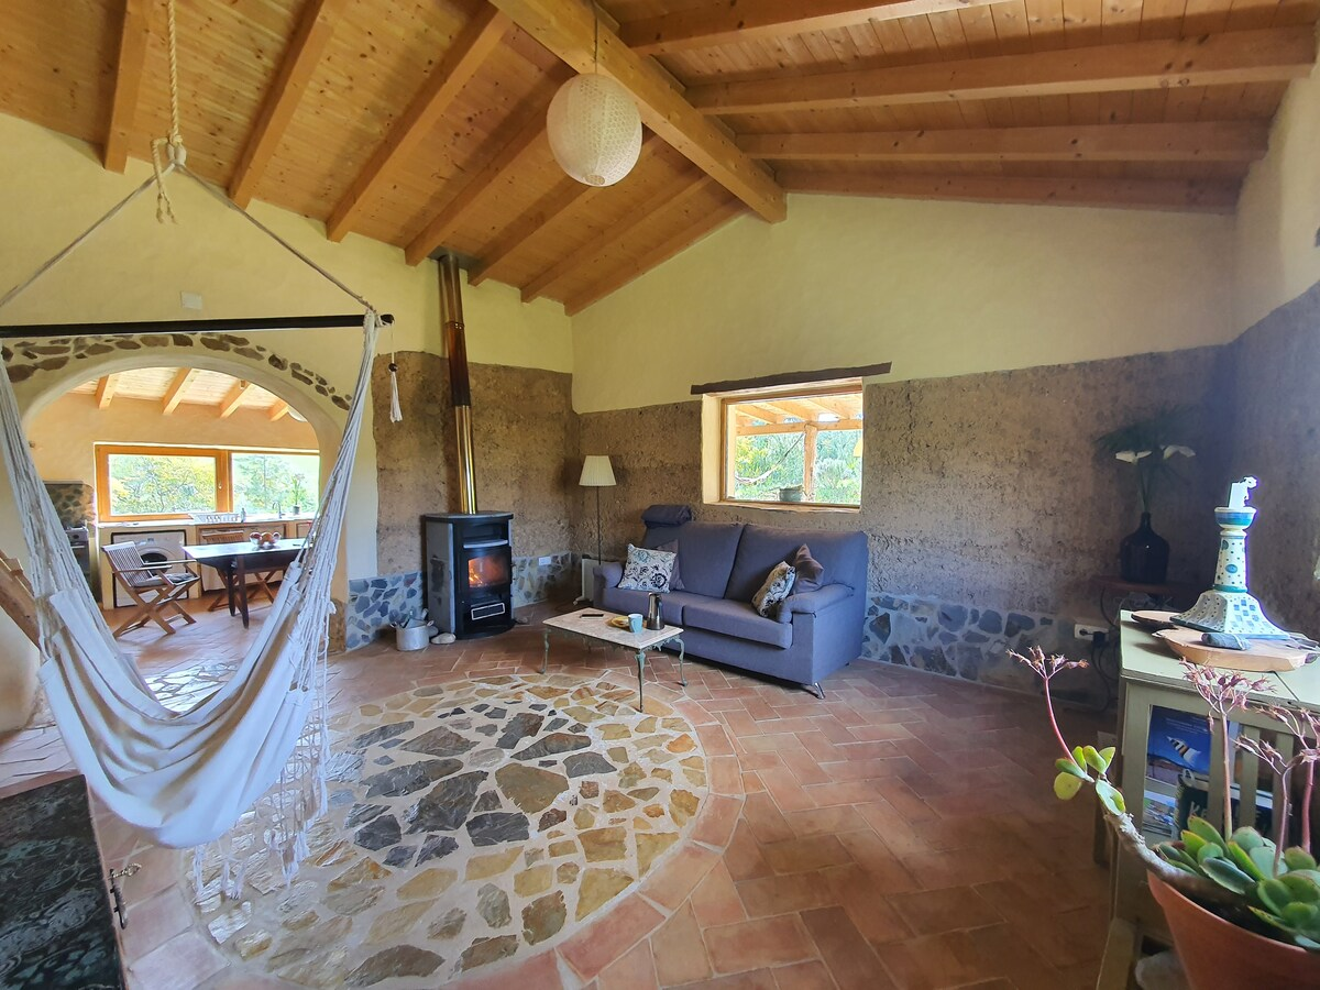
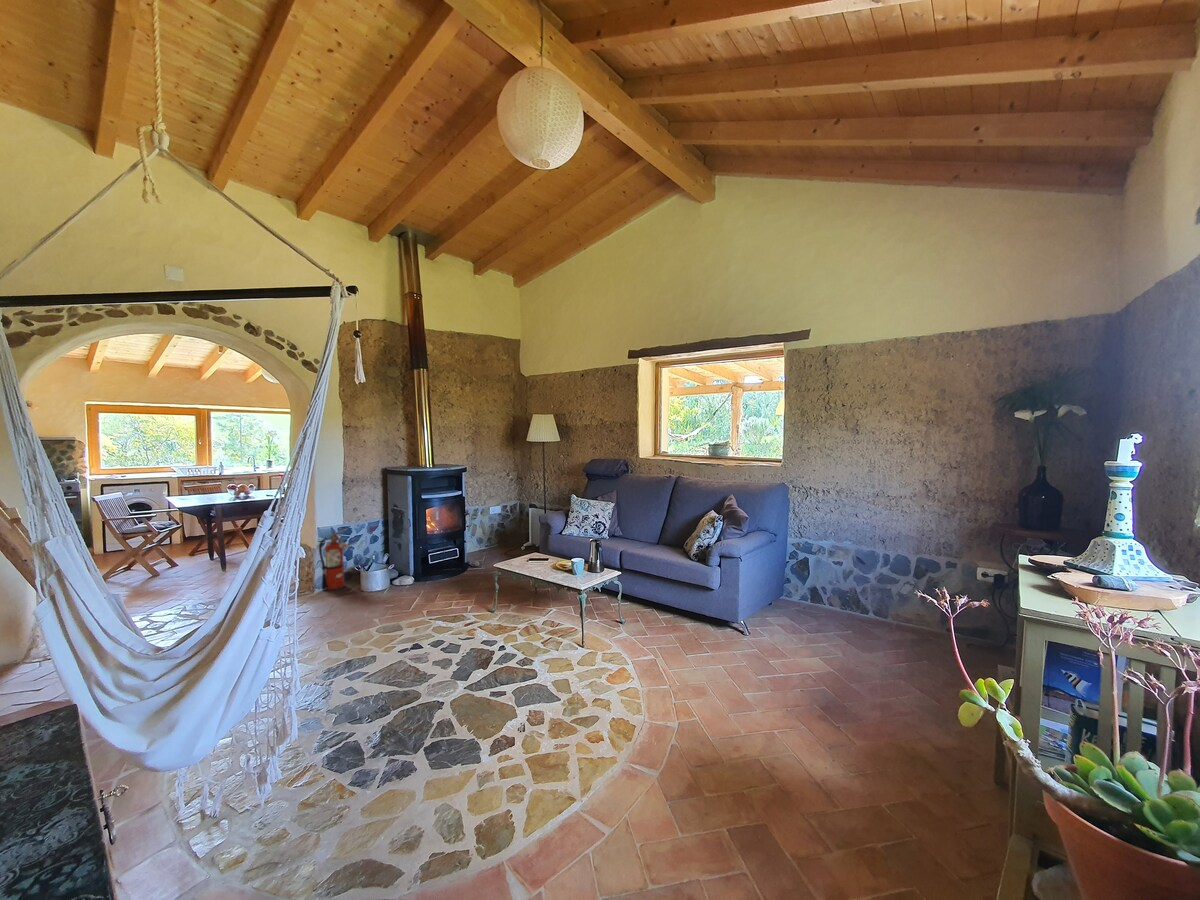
+ fire extinguisher (335, 559)
